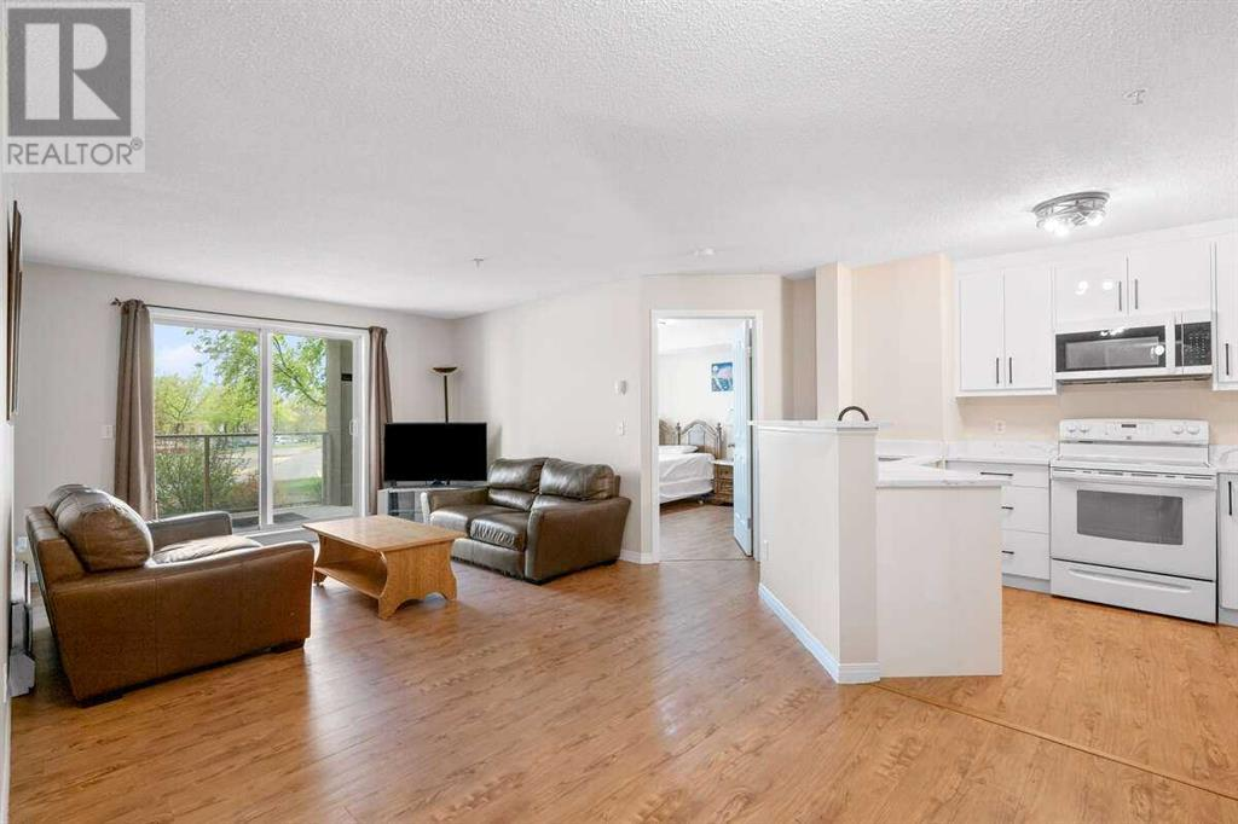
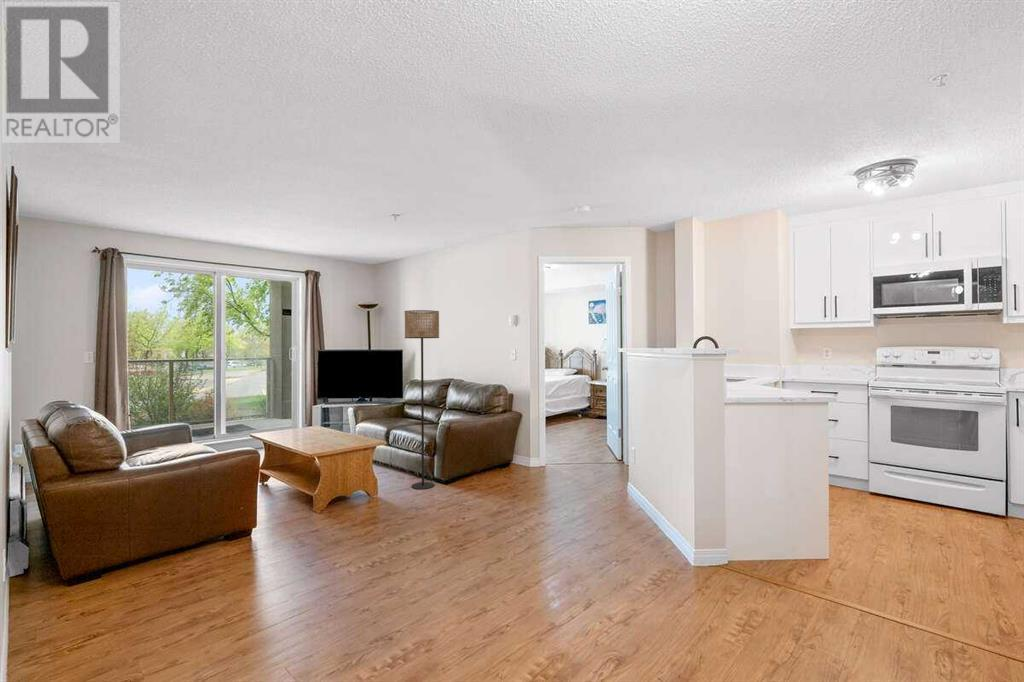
+ floor lamp (422, 398)
